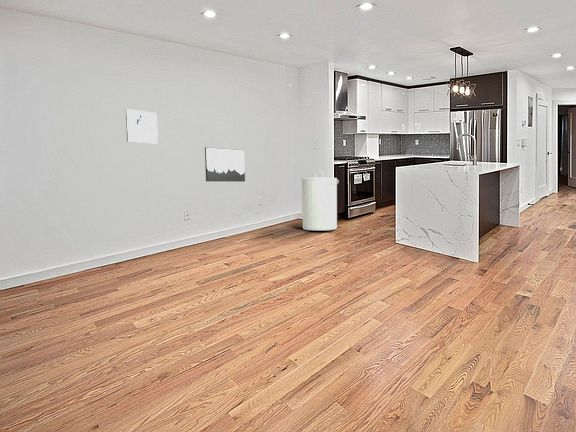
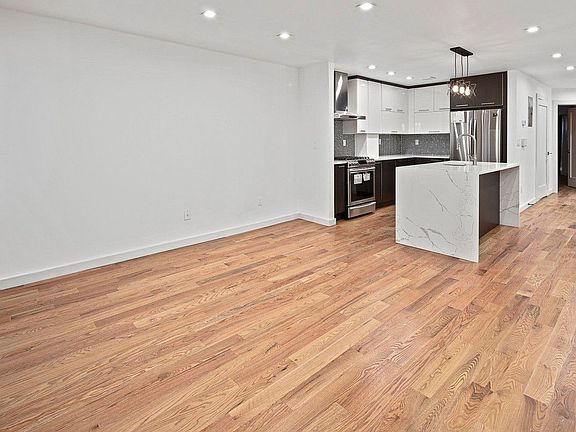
- wall art (225, 165)
- laundry hamper (319, 199)
- wall art (142, 126)
